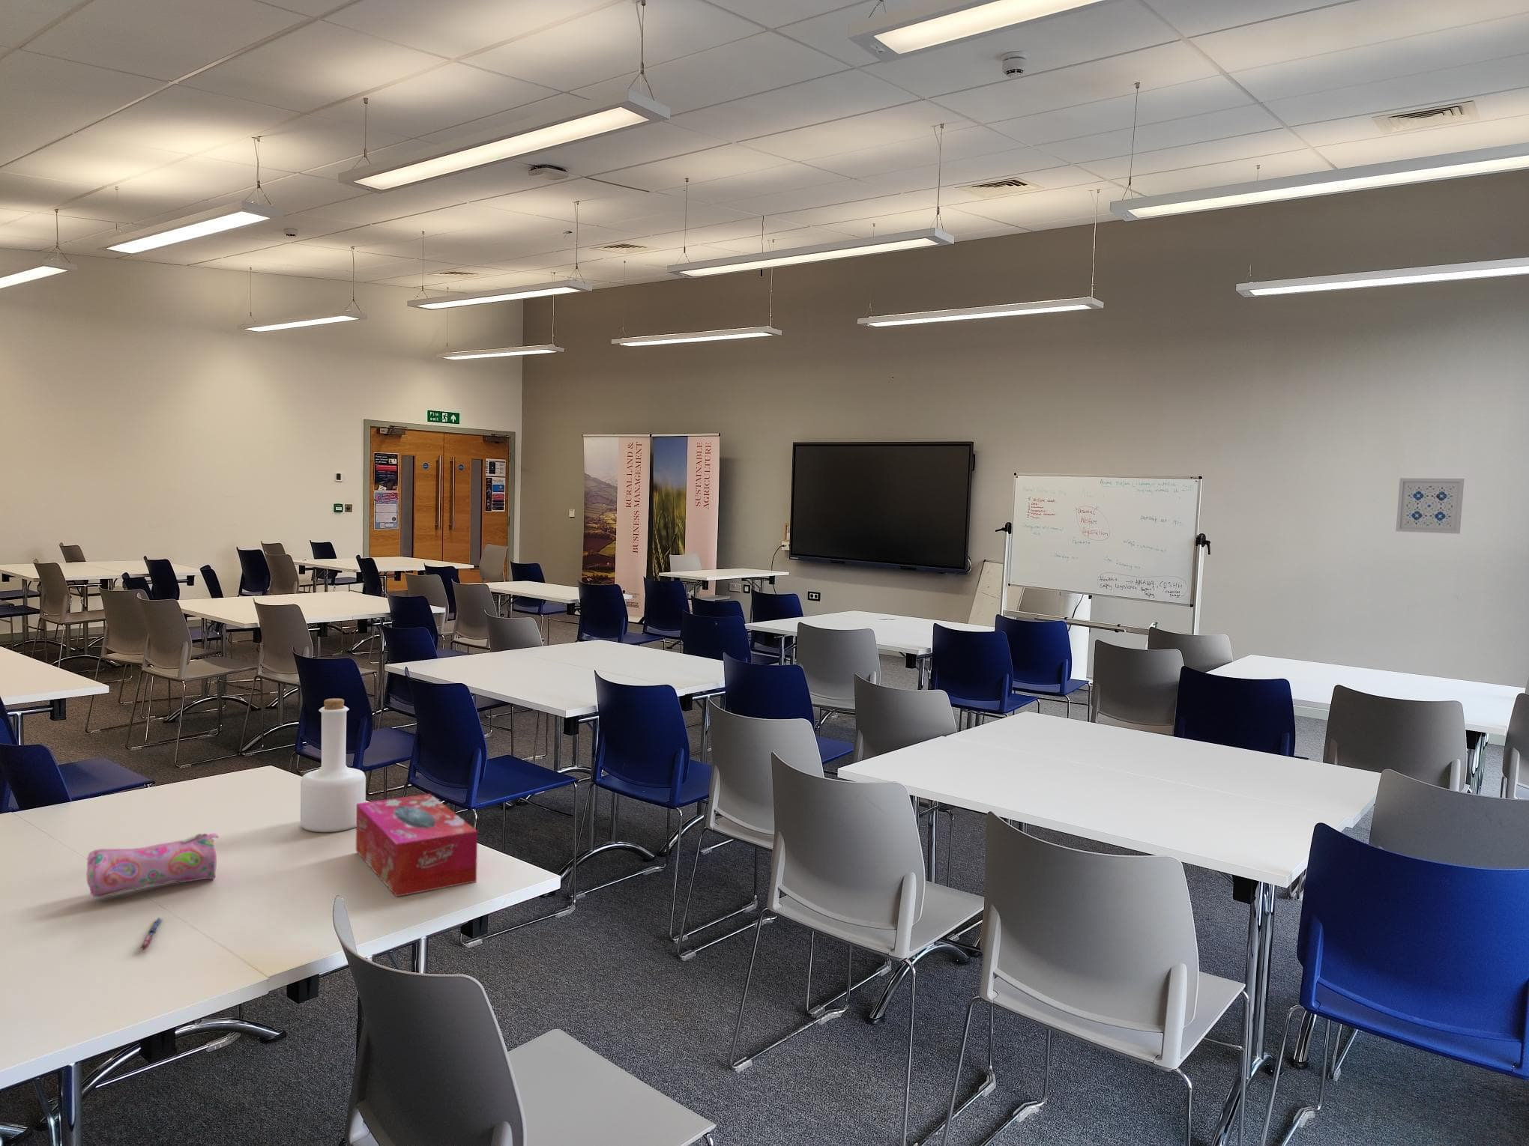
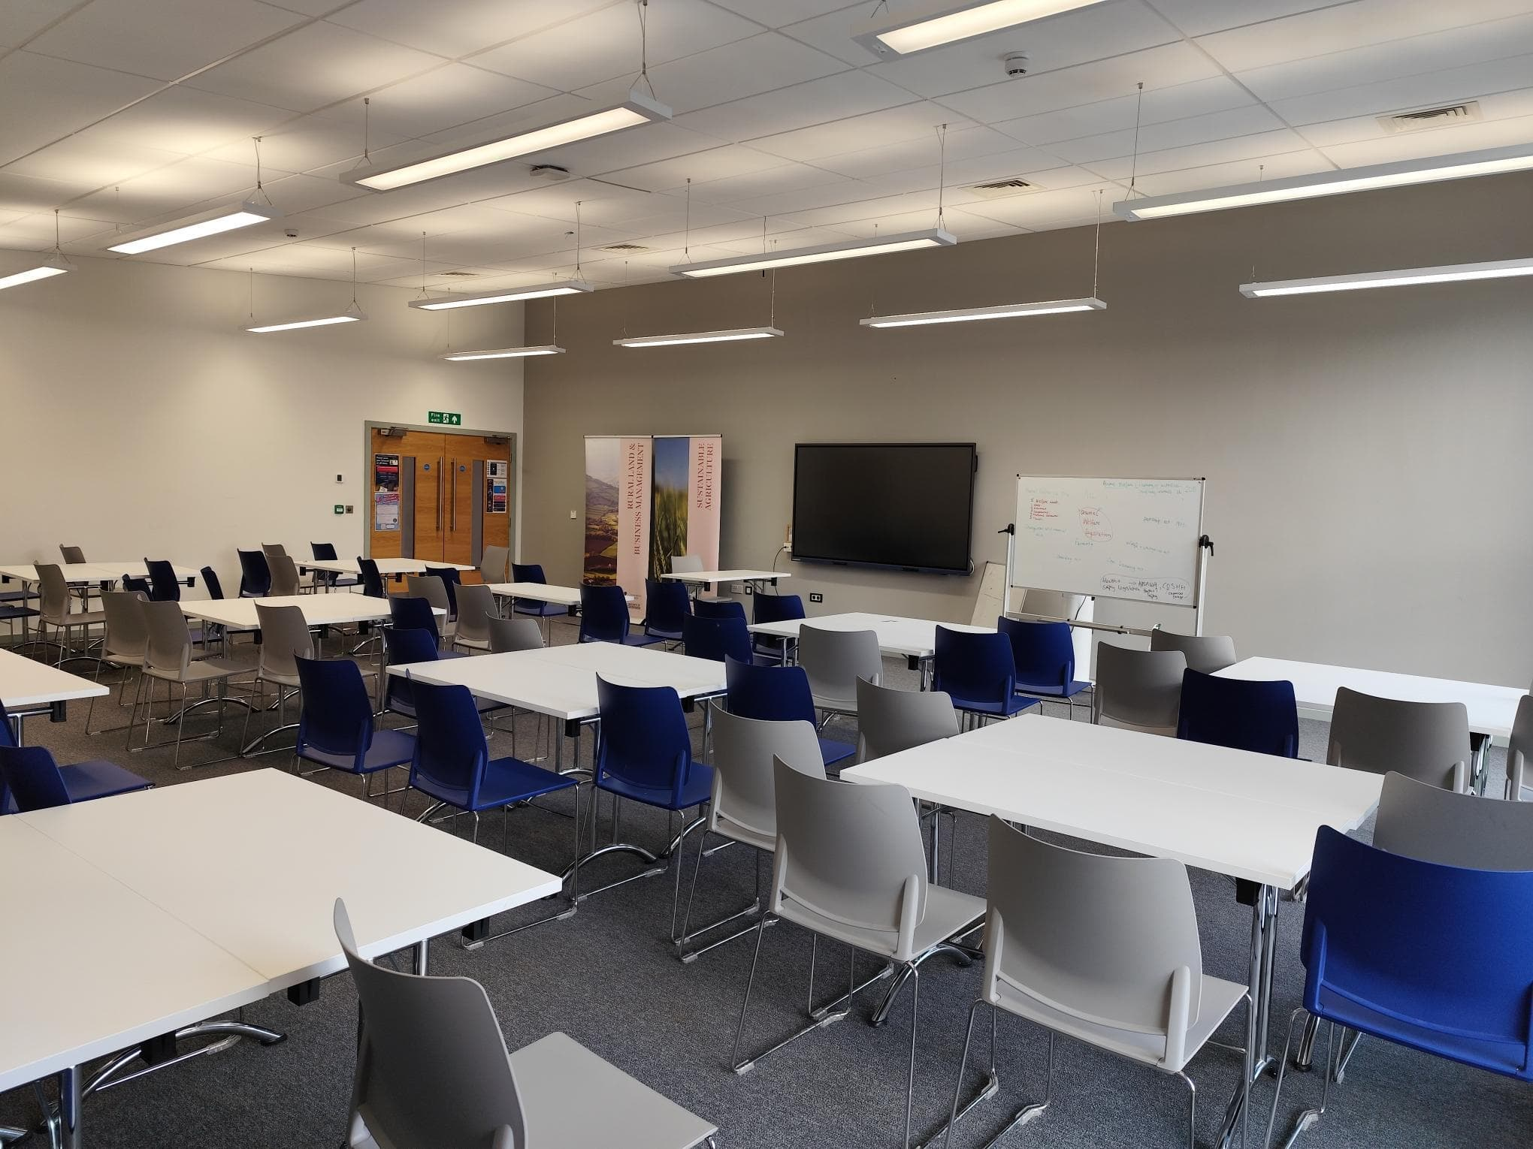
- pencil case (154, 863)
- pen (152, 932)
- bottle (333, 762)
- tissue box (414, 841)
- wall art (1429, 504)
